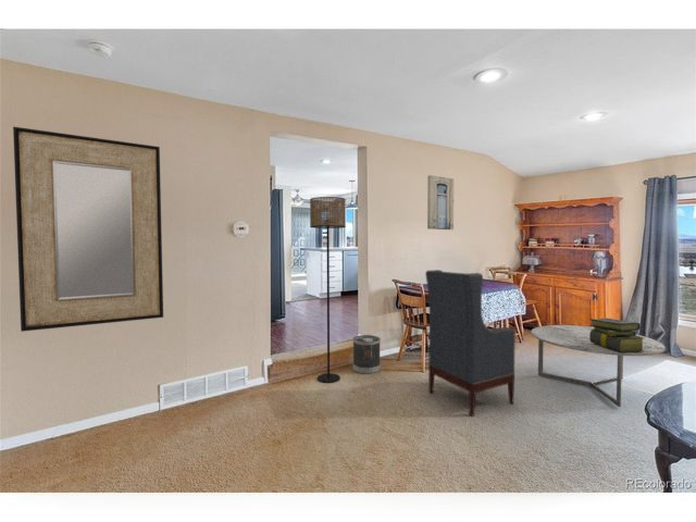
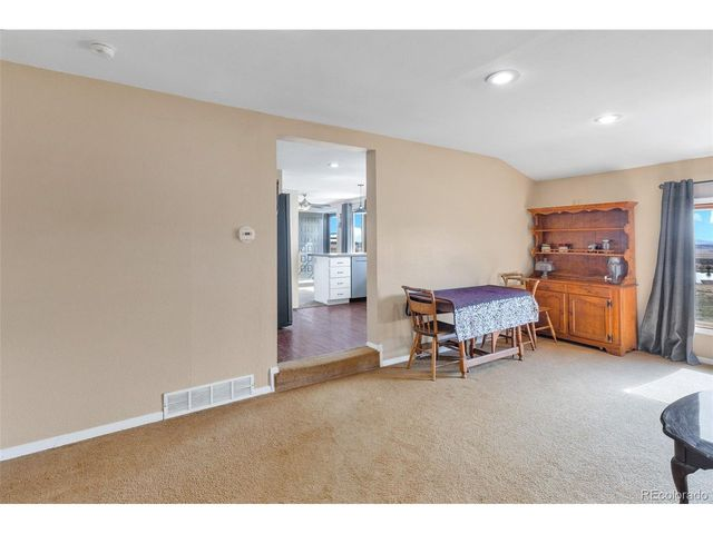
- floor lamp (327, 289)
- wastebasket (366, 353)
- armchair (469, 335)
- stack of books (613, 333)
- coffee table (595, 352)
- wall art (440, 203)
- home mirror (96, 232)
